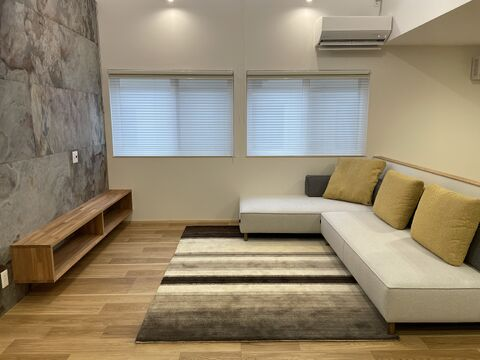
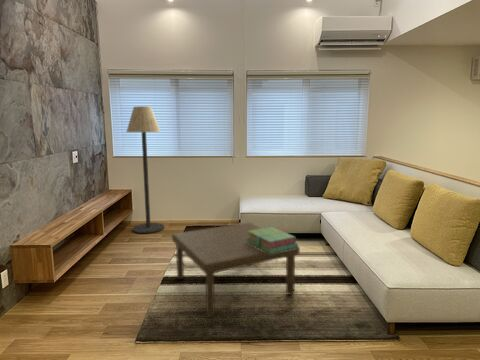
+ floor lamp (145, 169)
+ coffee table (232, 262)
+ stack of books (271, 238)
